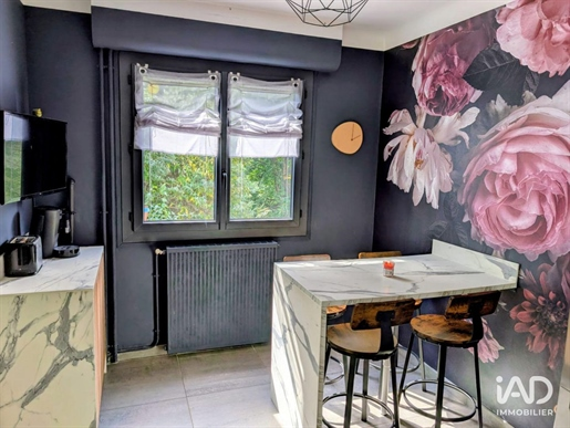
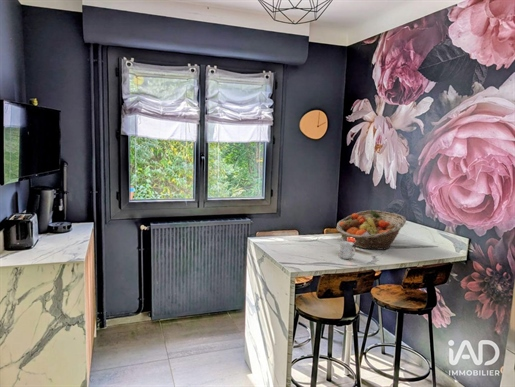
+ mug (348, 251)
+ fruit basket (369, 228)
